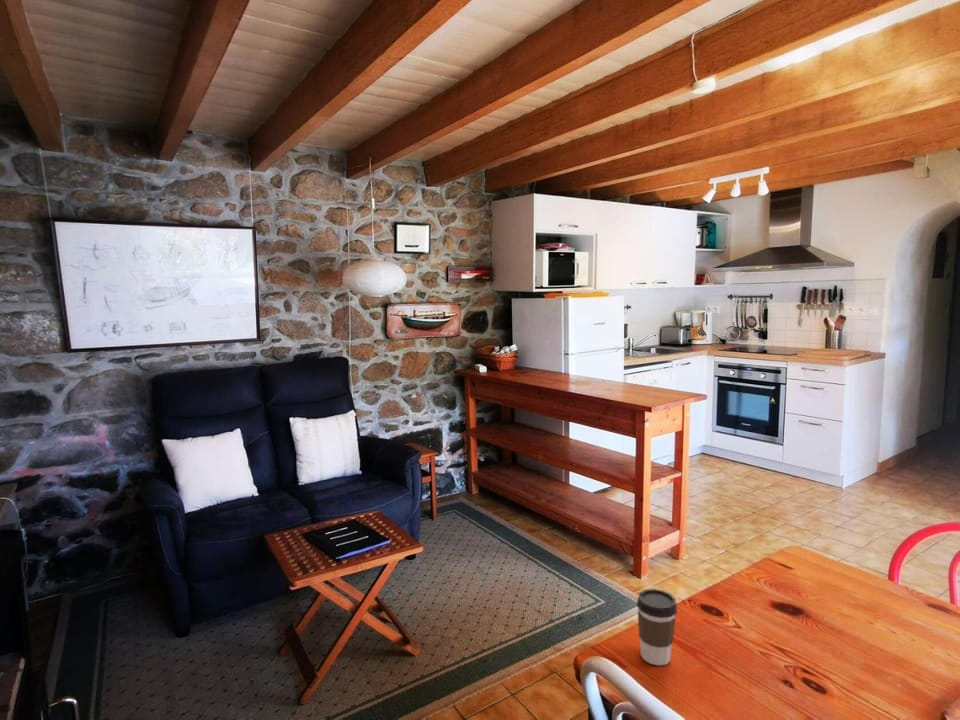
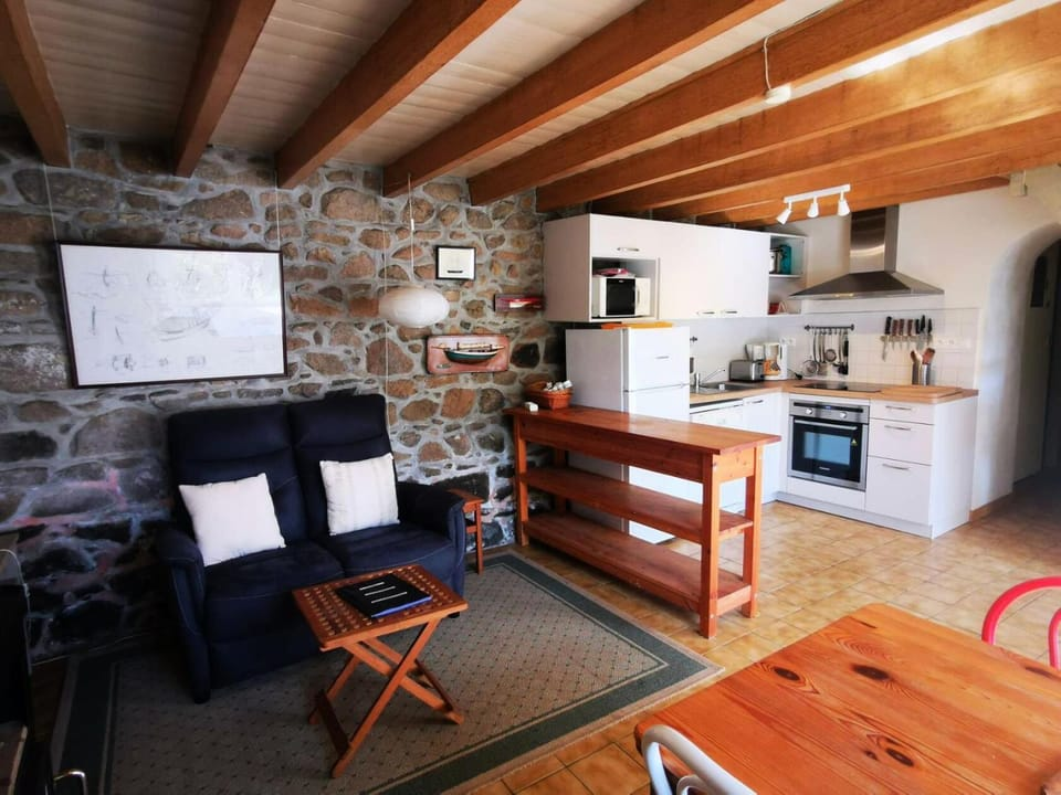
- coffee cup (656, 627)
